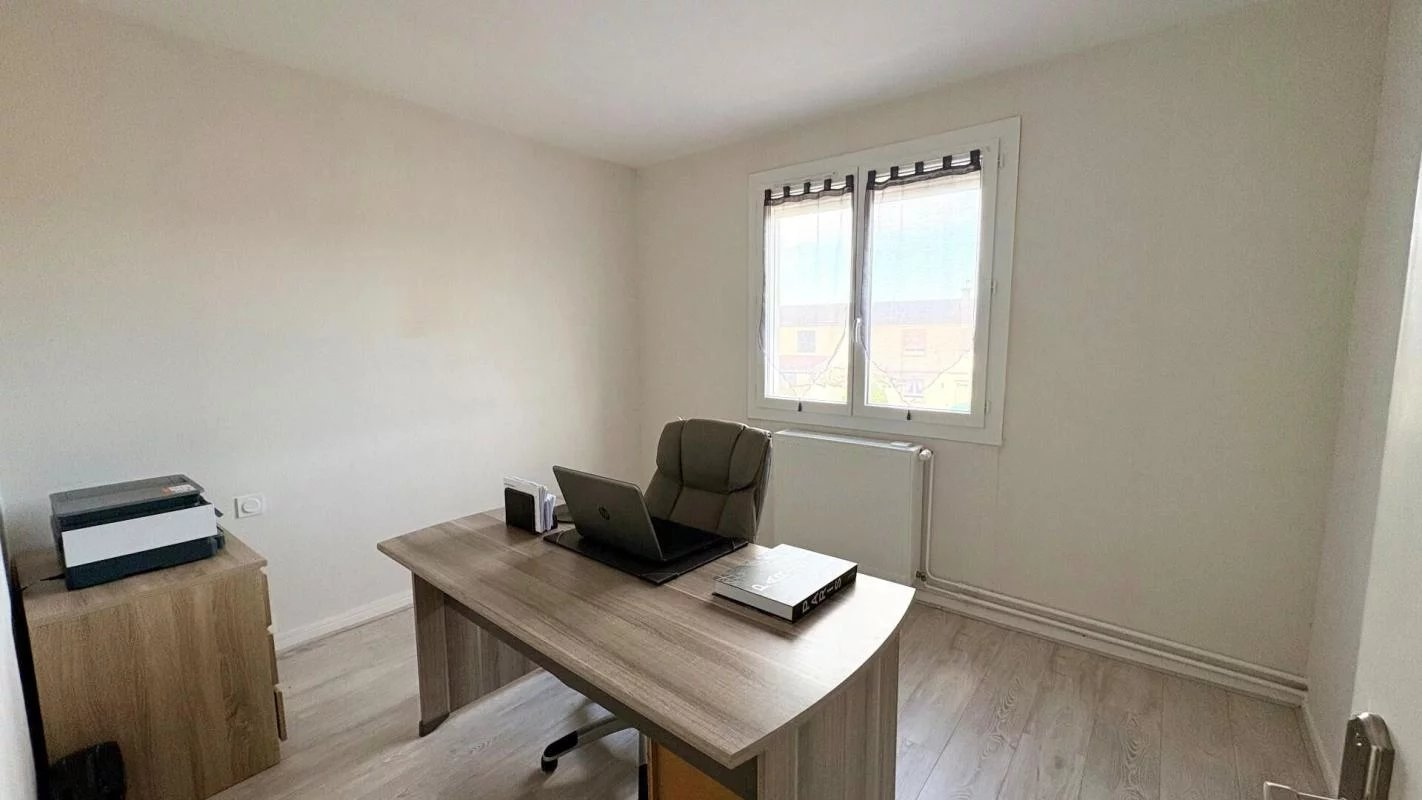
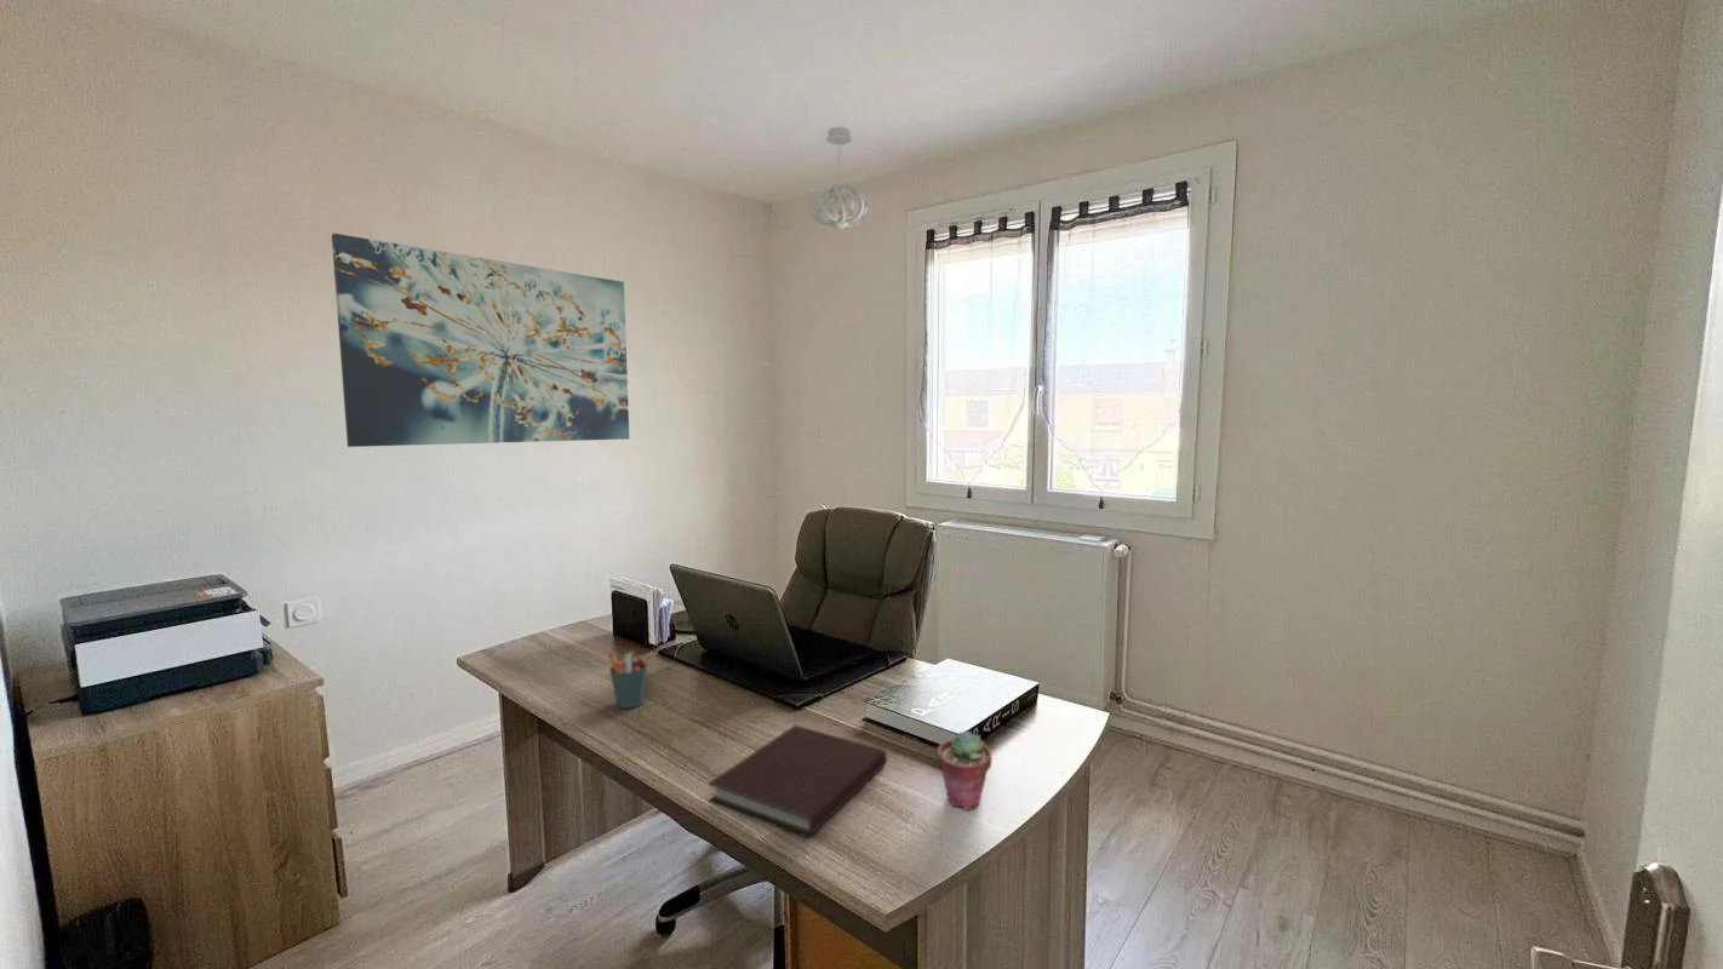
+ pendant light (838, 180)
+ pen holder (628, 675)
+ potted succulent (963, 764)
+ notebook (801, 774)
+ wall art (504, 352)
